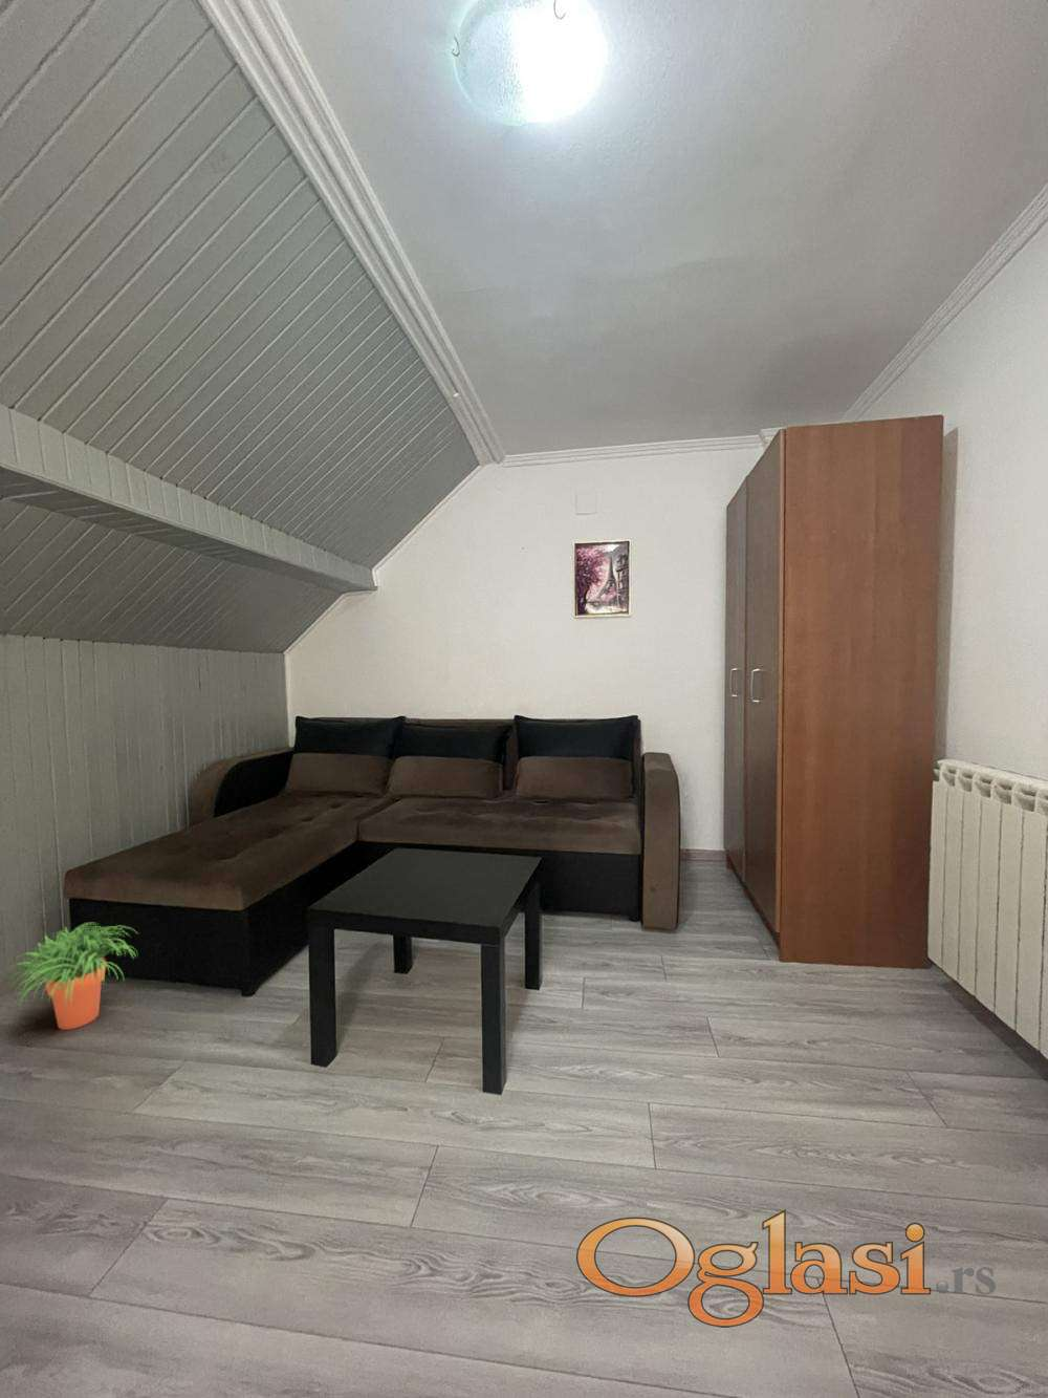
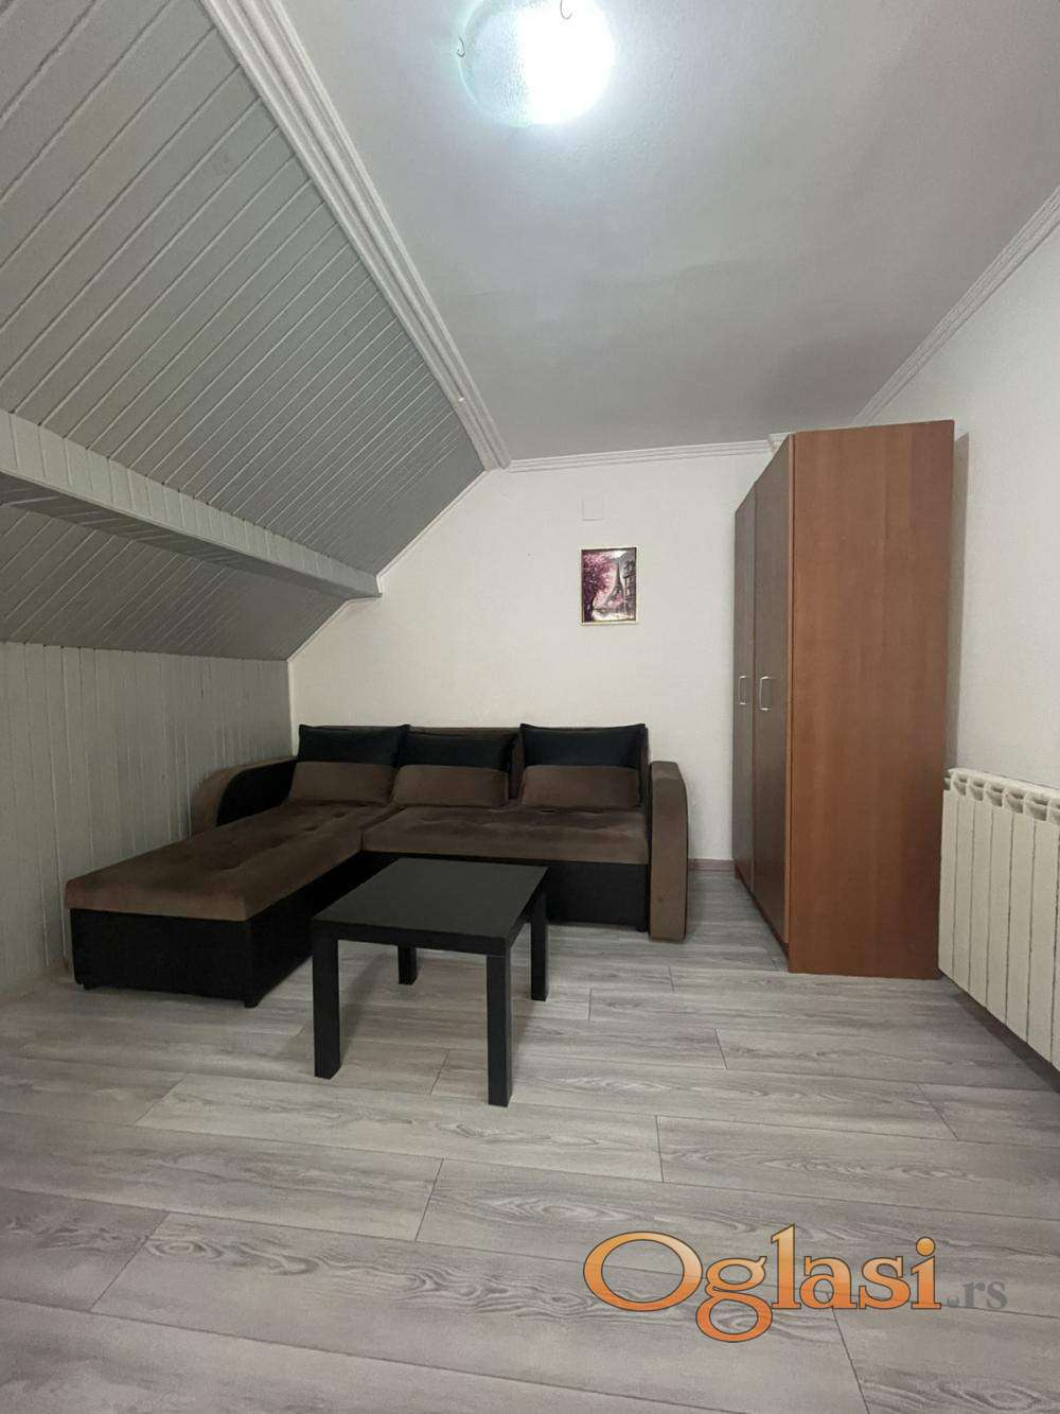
- potted plant (75, 975)
